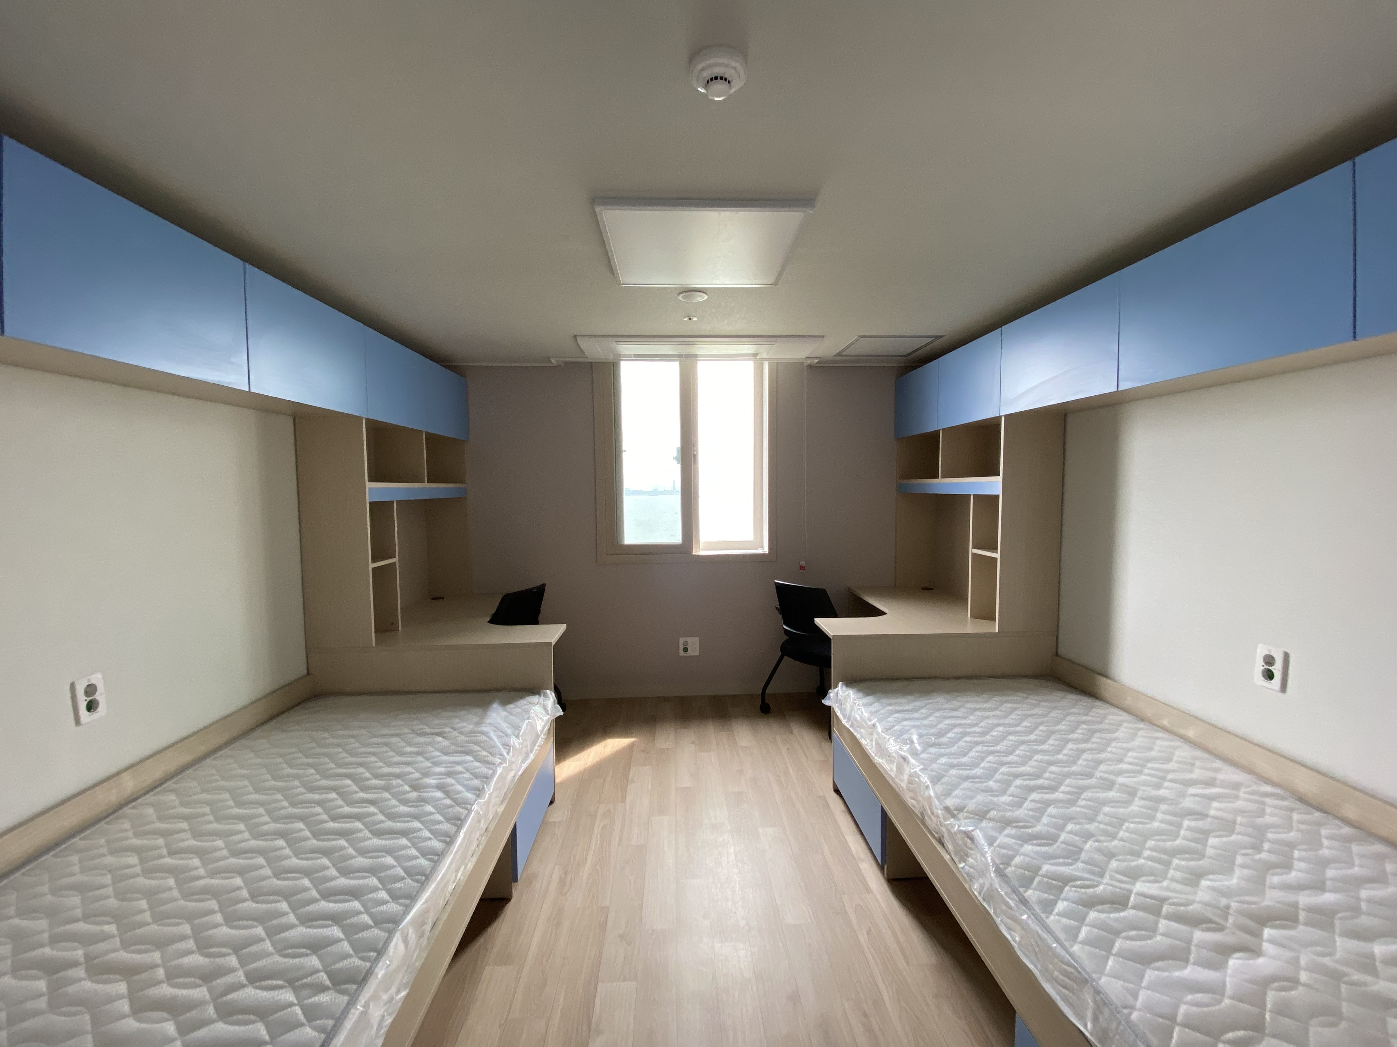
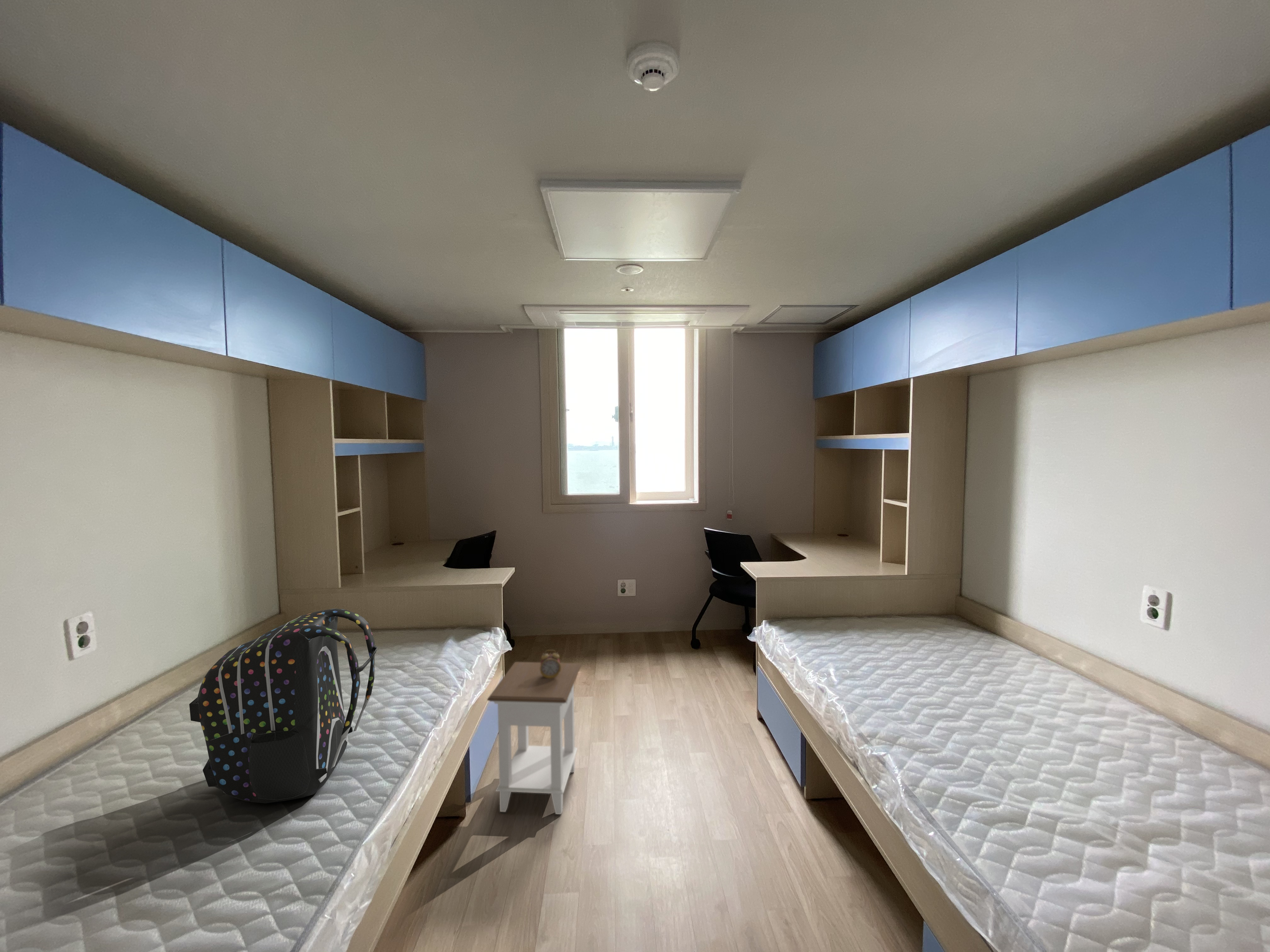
+ nightstand (539, 726)
+ alarm clock (550, 662)
+ backpack (293, 699)
